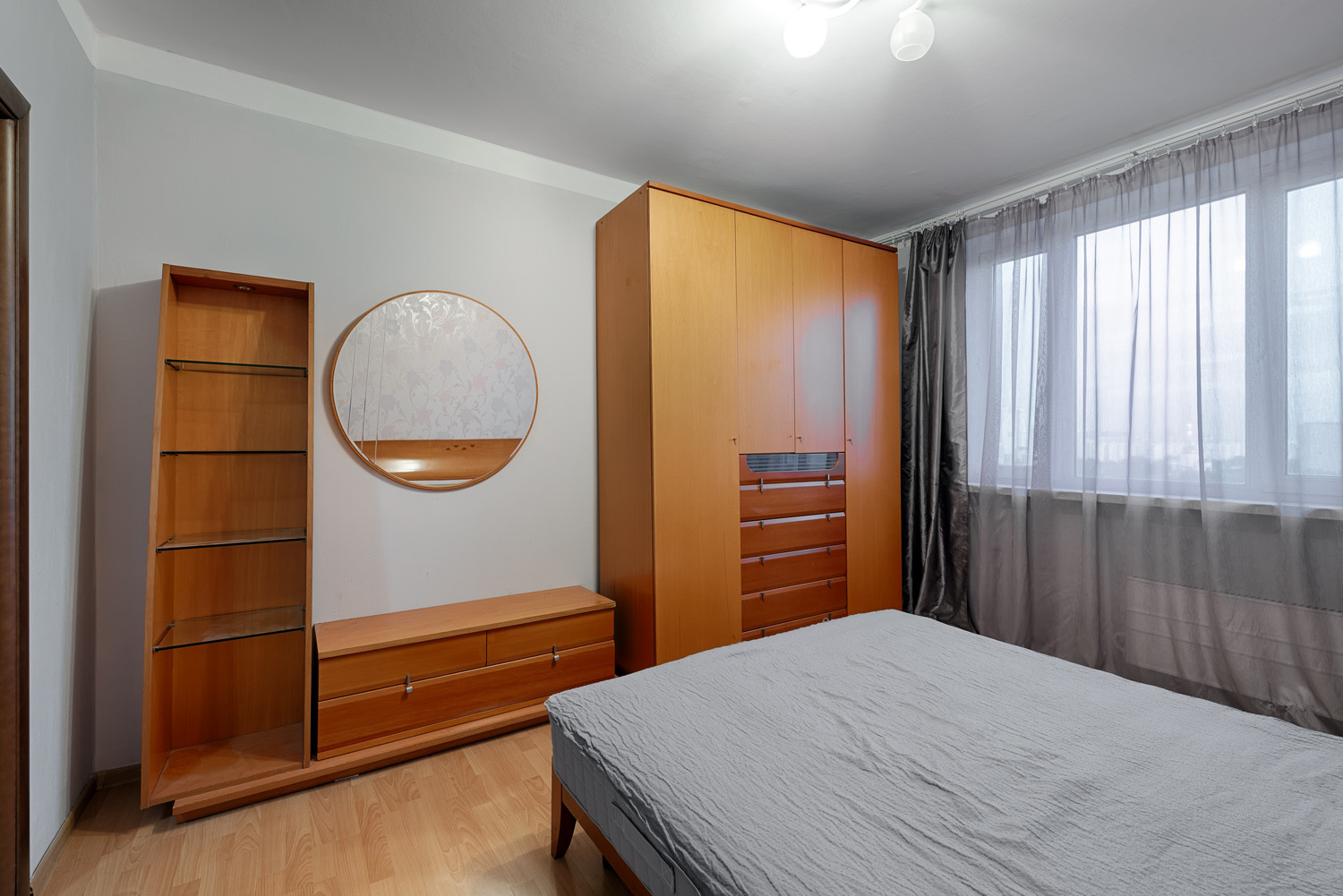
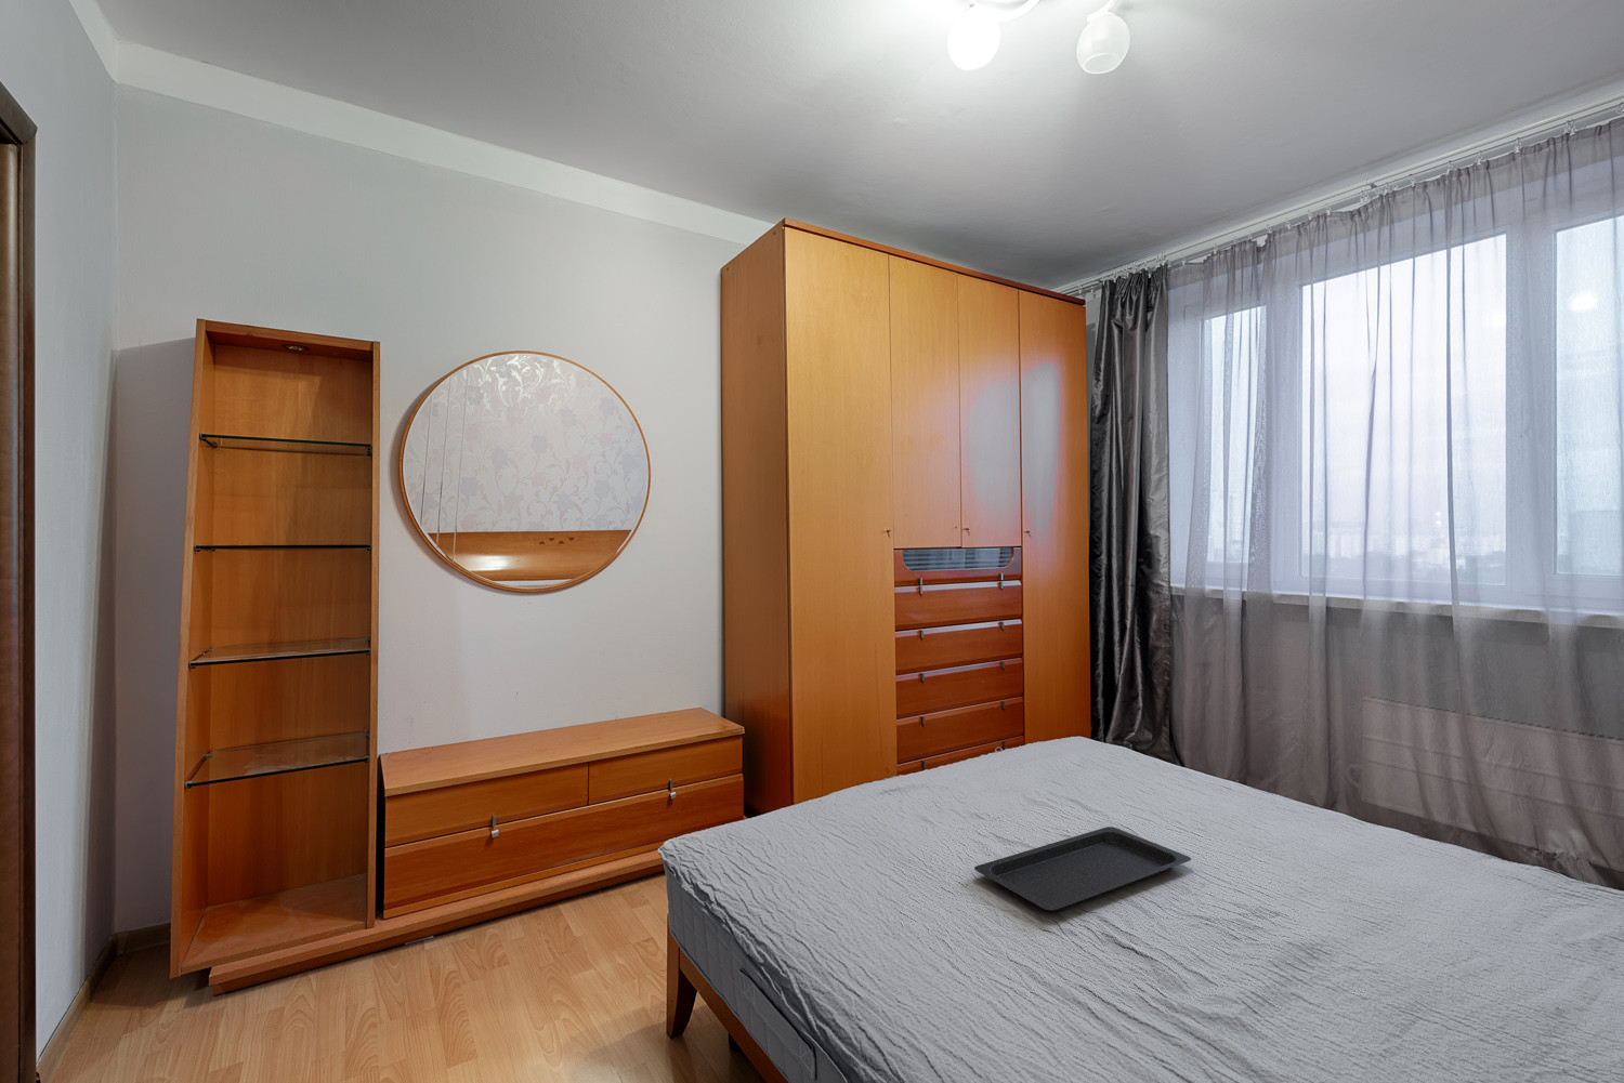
+ serving tray (1083, 868)
